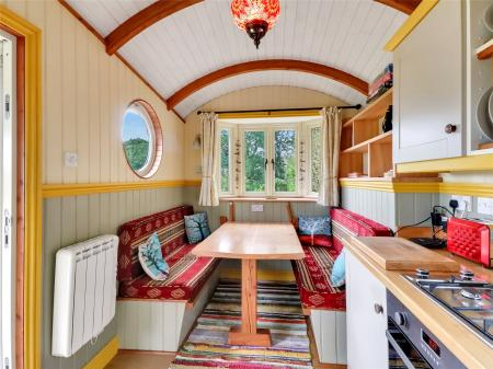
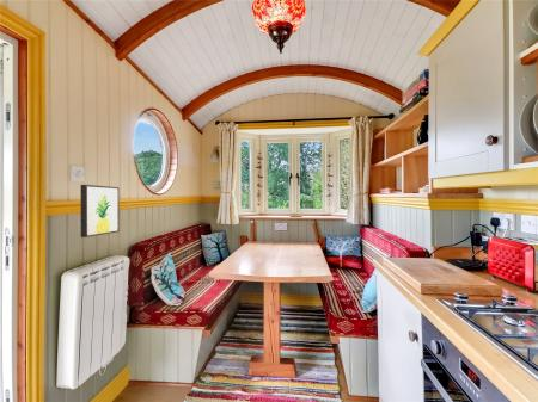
+ wall art (100, 210)
